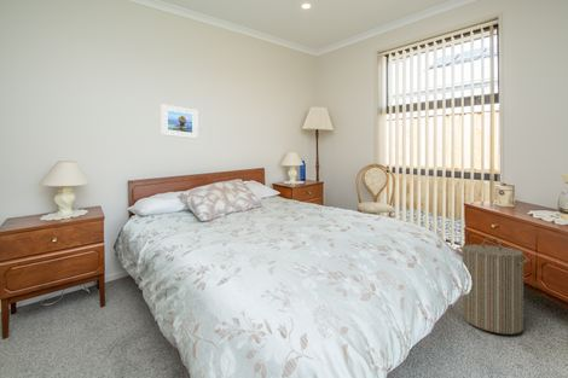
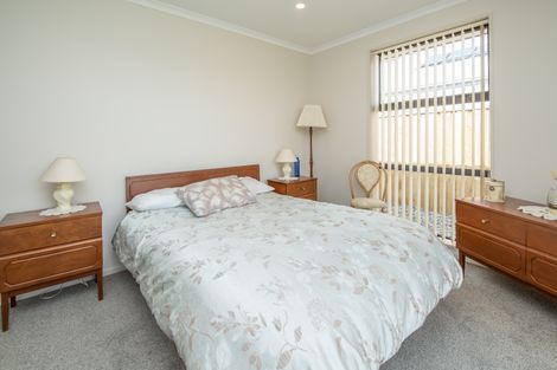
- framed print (180, 122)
- laundry hamper (491, 279)
